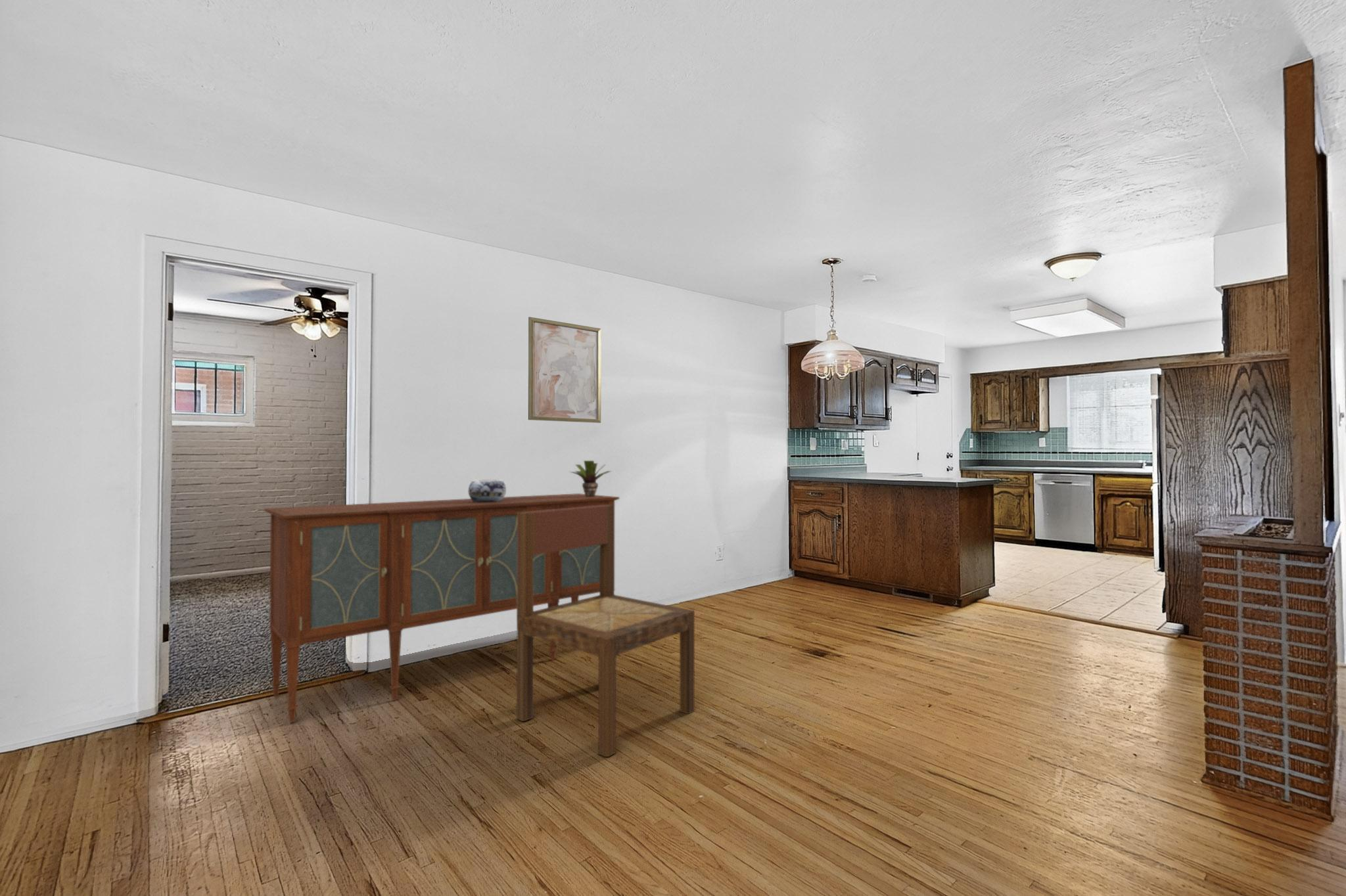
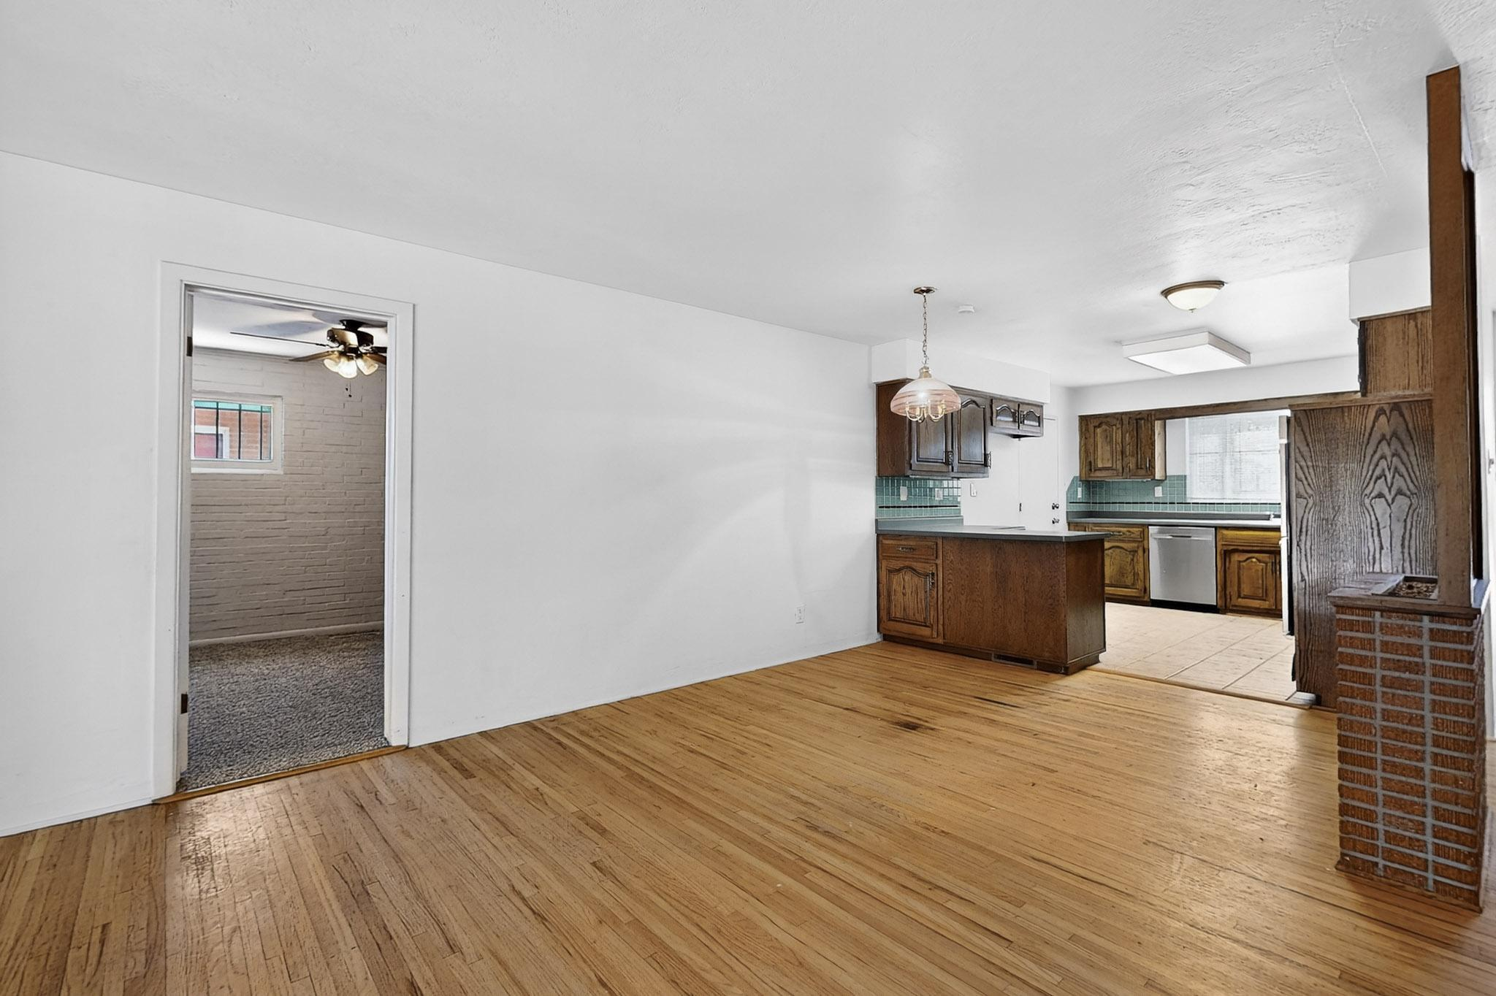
- dining chair (607, 613)
- decorative bowl (487, 490)
- wall art (567, 372)
- sideboard (465, 585)
- potted plant (591, 478)
